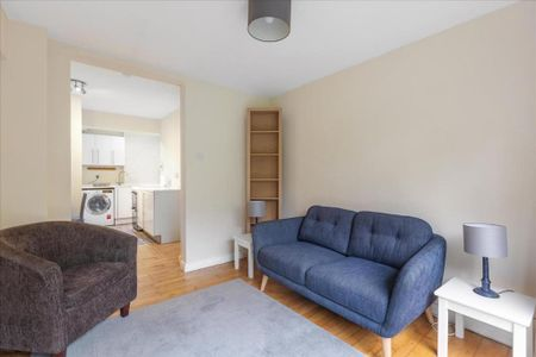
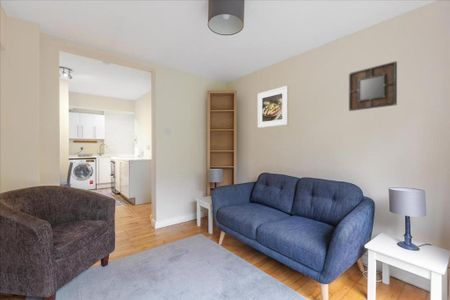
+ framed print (272, 108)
+ home mirror (371, 88)
